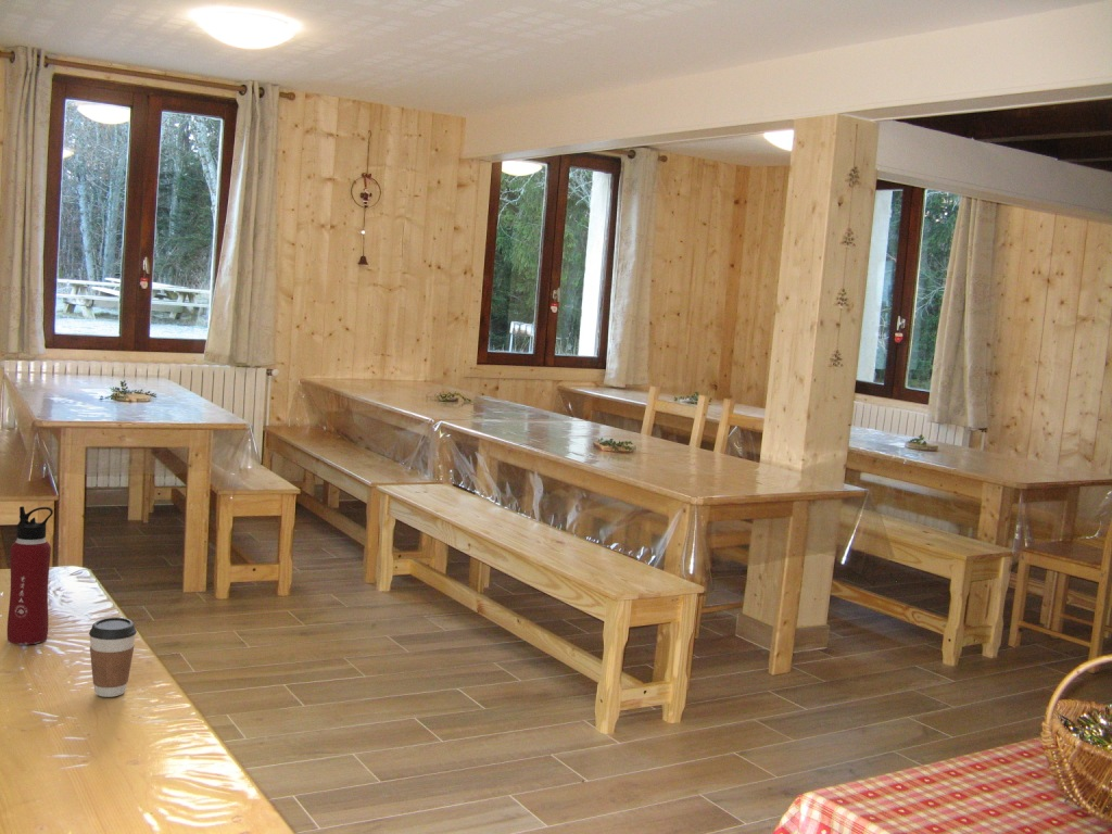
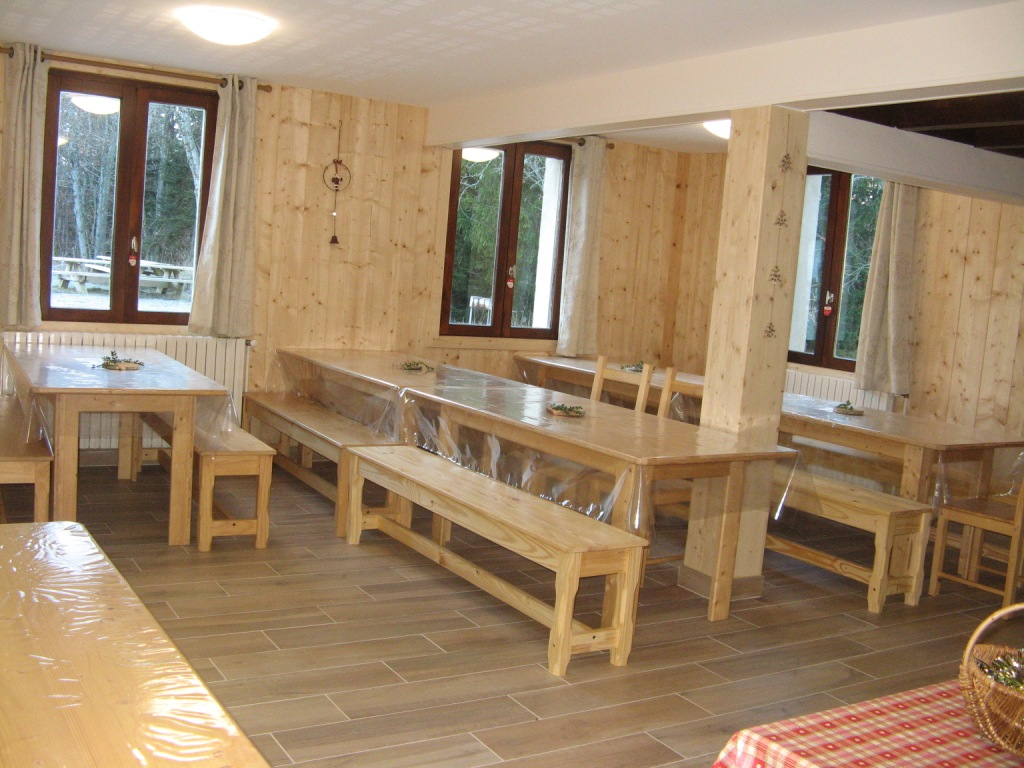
- water bottle (29, 572)
- coffee cup (112, 657)
